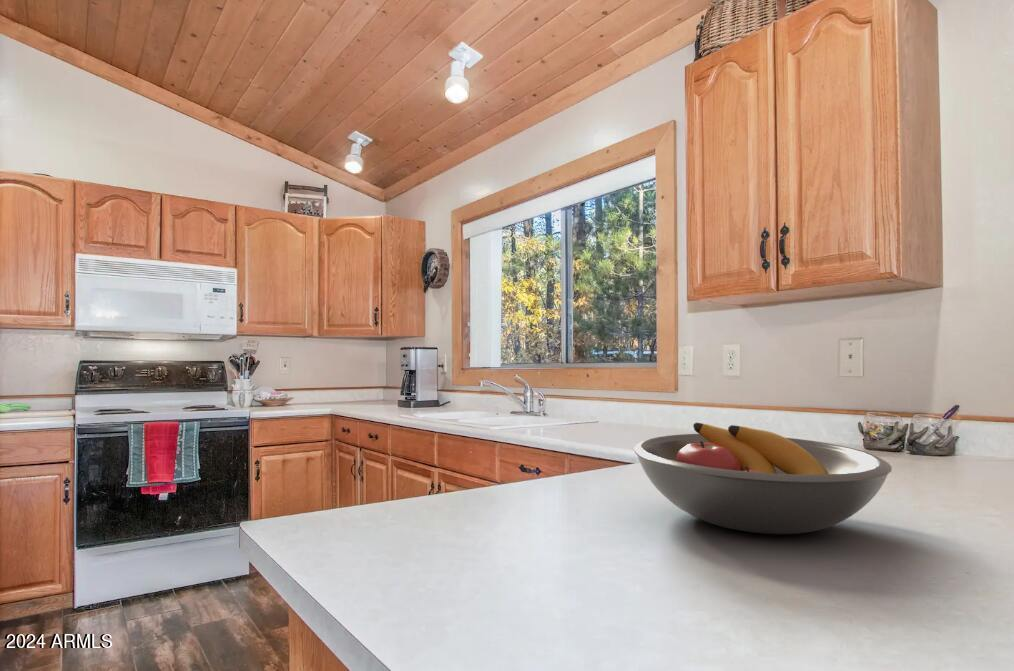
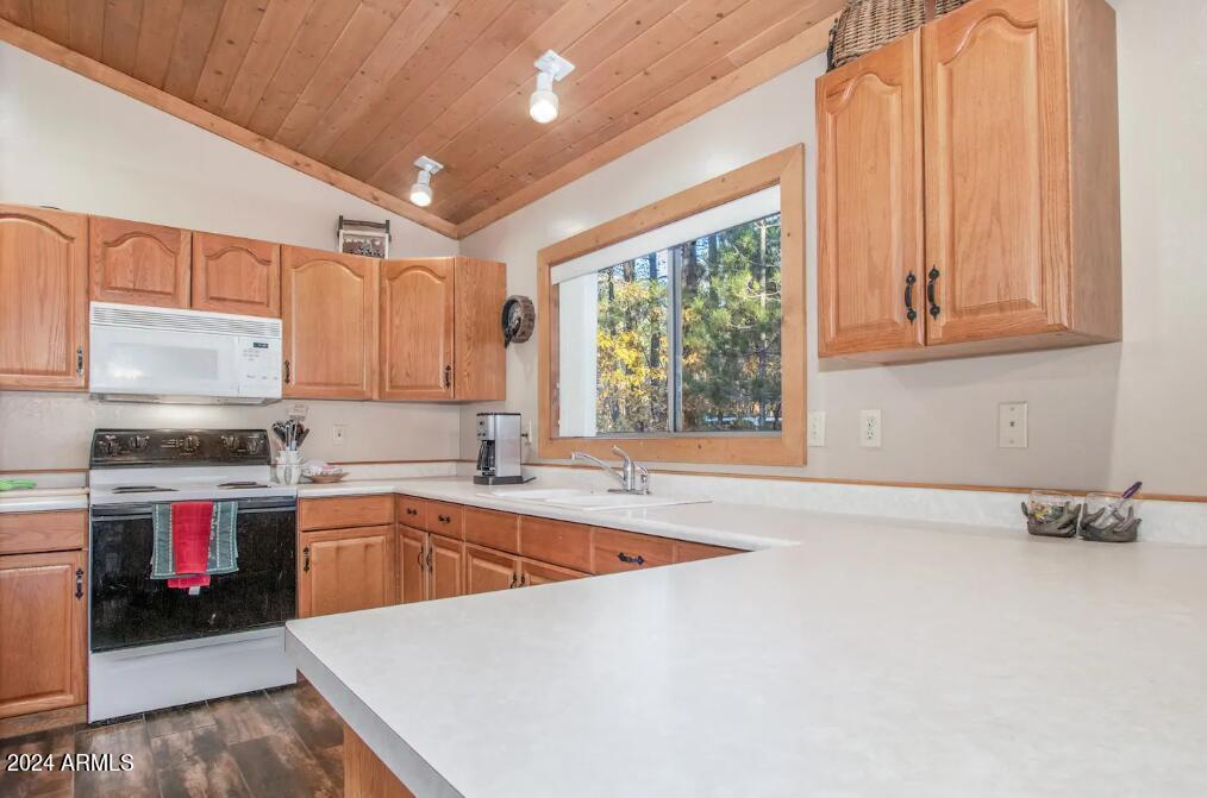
- fruit bowl (752, 476)
